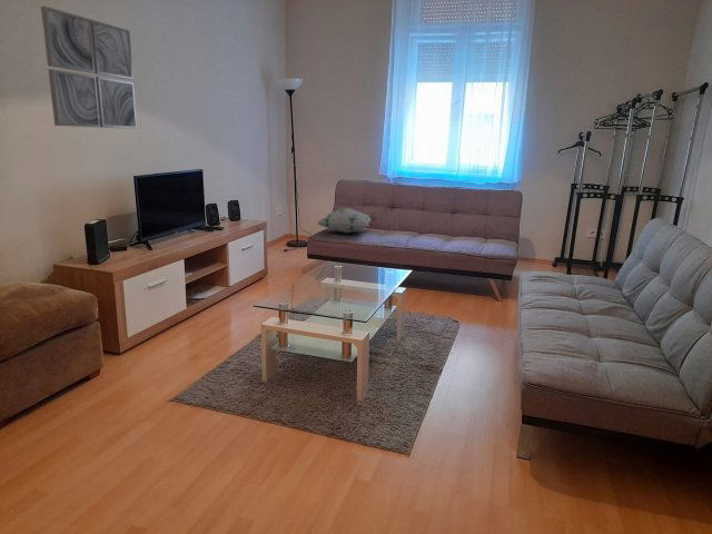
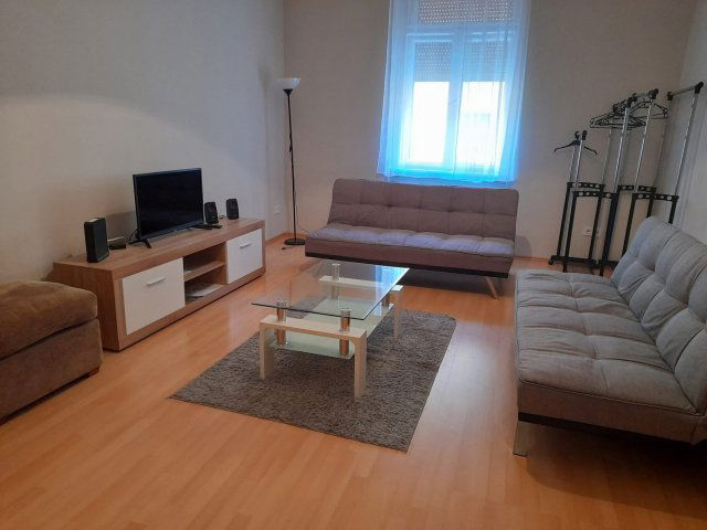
- wall art (95, 76)
- decorative pillow (347, 220)
